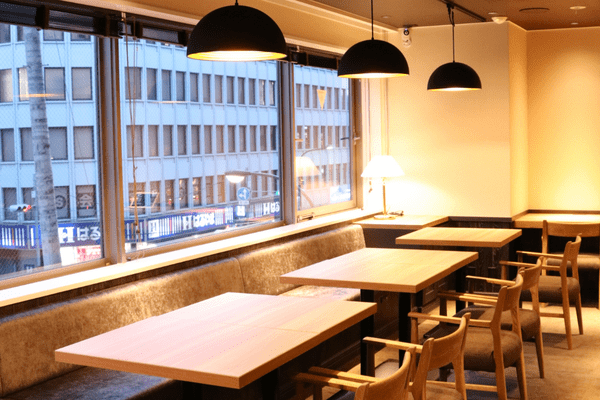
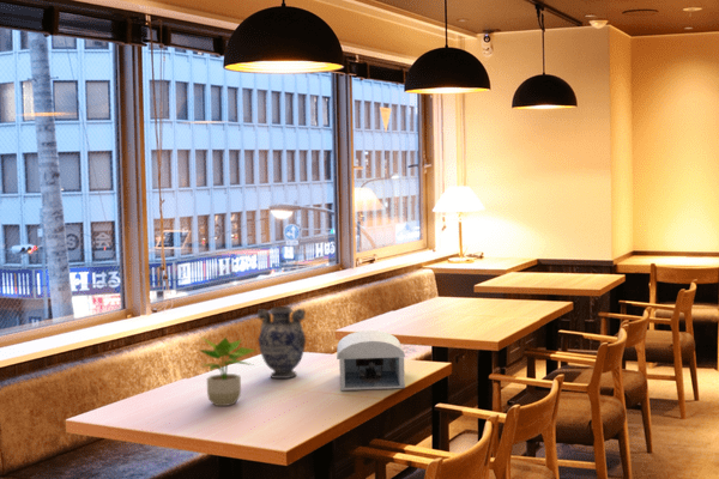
+ potted plant (226, 368)
+ decorative vase (282, 341)
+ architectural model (369, 358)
